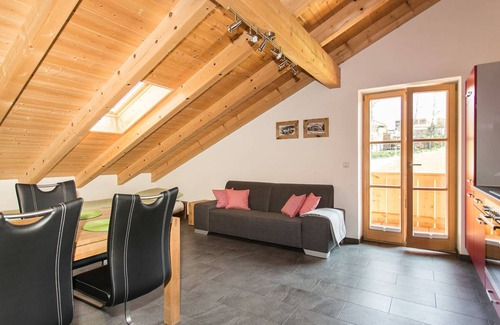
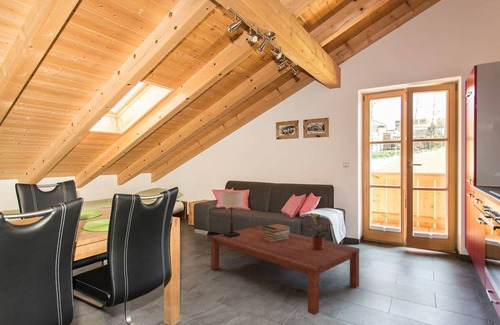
+ potted plant (319, 231)
+ book stack (276, 232)
+ table lamp (231, 213)
+ coffee table (279, 259)
